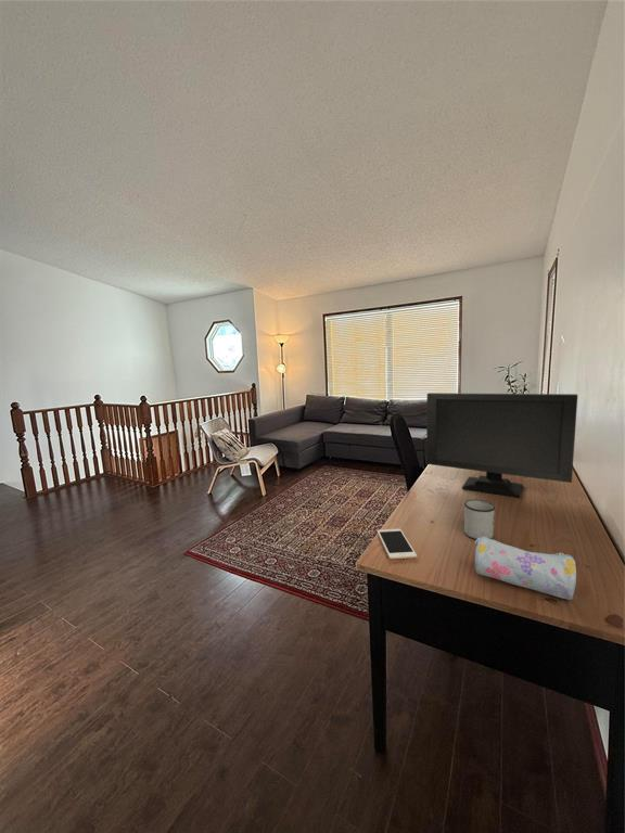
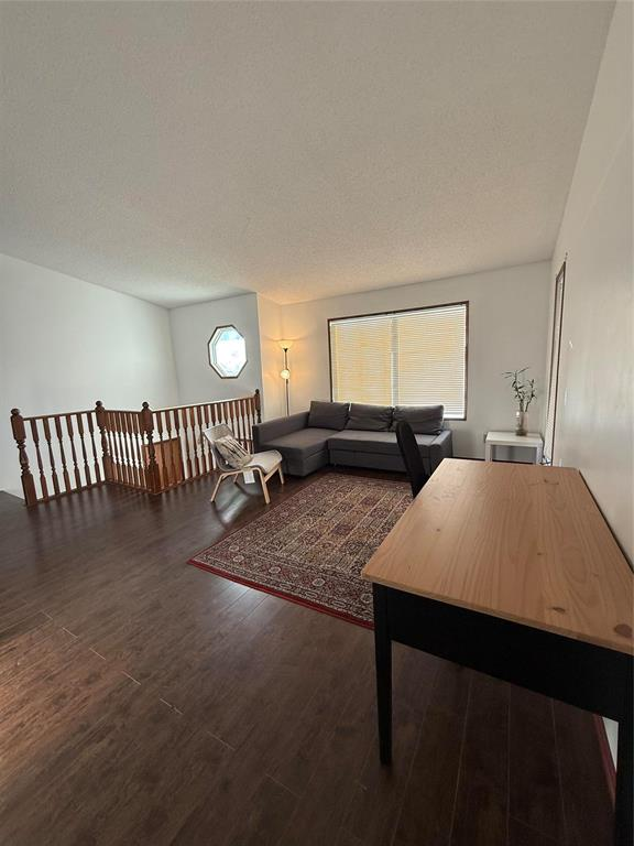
- pencil case (522, 565)
- computer monitor (492, 441)
- mug (479, 517)
- cell phone (395, 542)
